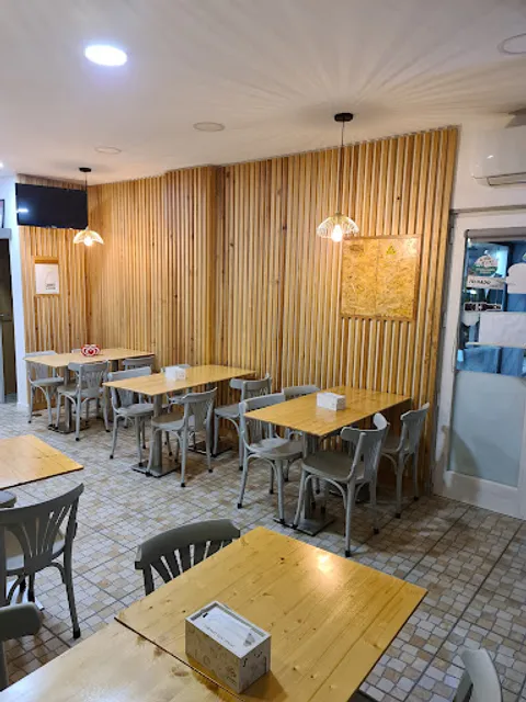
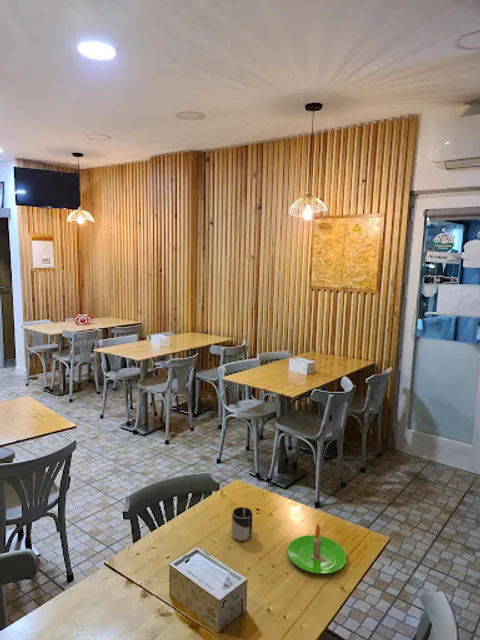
+ candle (317, 539)
+ cup (243, 522)
